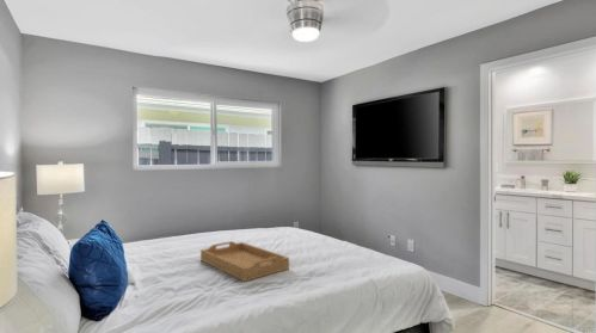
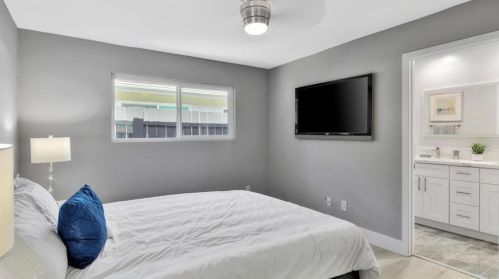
- serving tray (242, 257)
